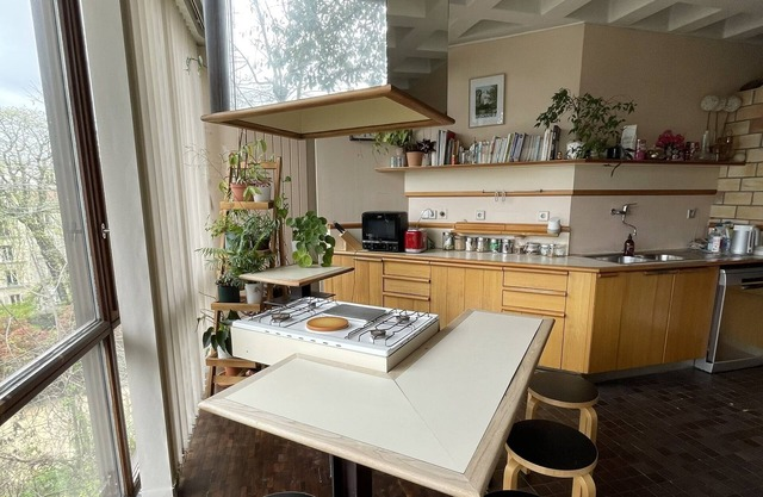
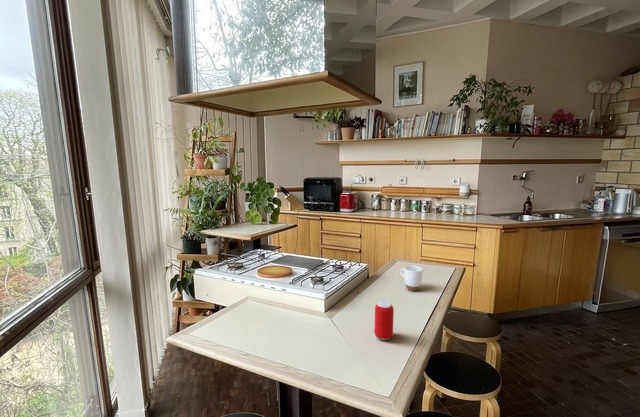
+ beverage can (383, 320)
+ mug (409, 277)
